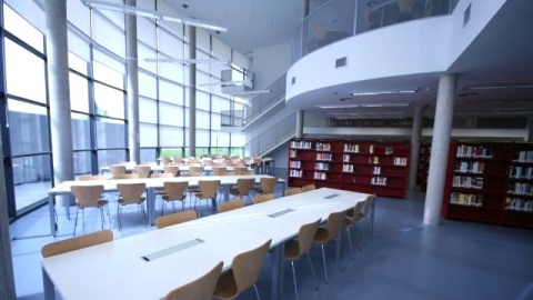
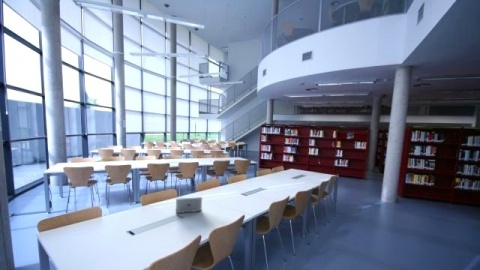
+ laptop (188, 202)
